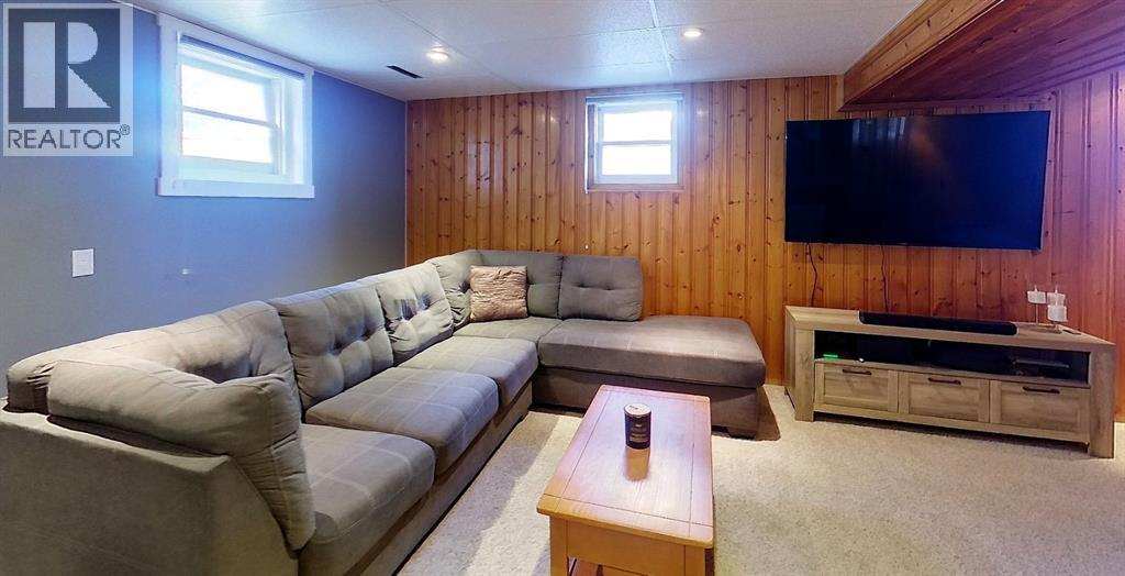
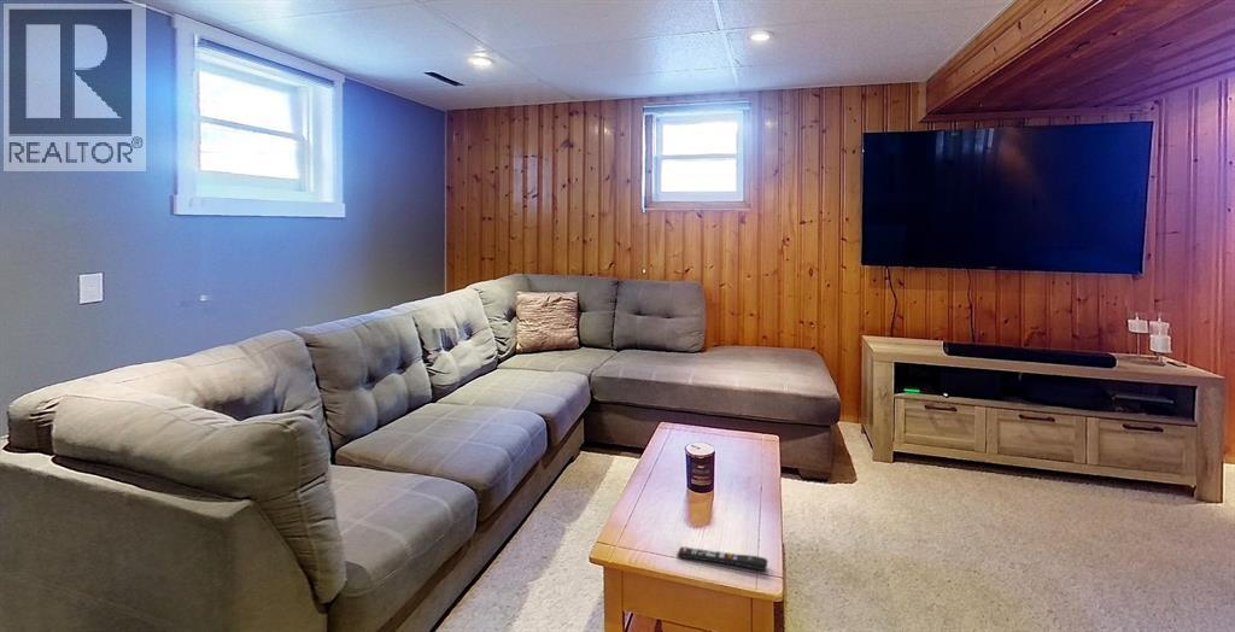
+ remote control (721, 557)
